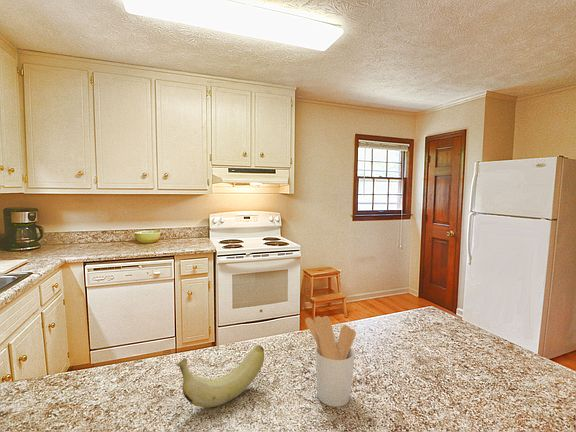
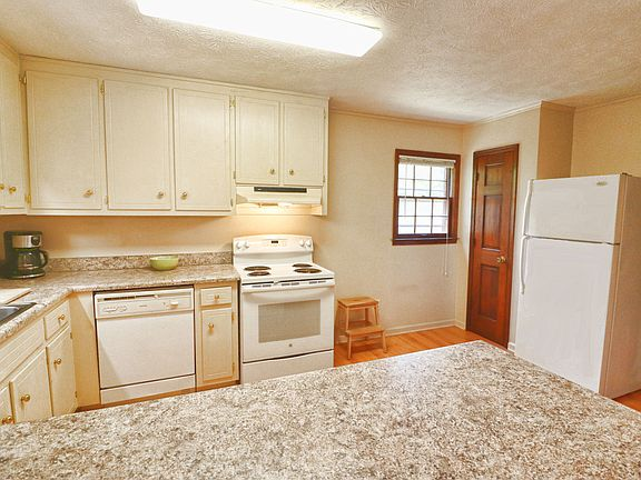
- banana (226, 374)
- utensil holder (328, 356)
